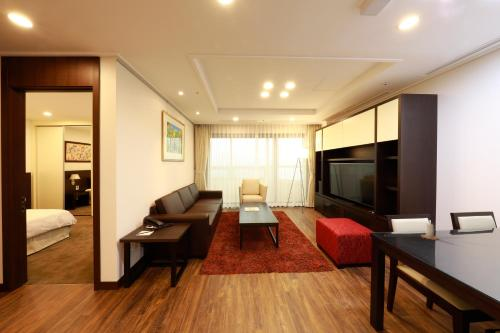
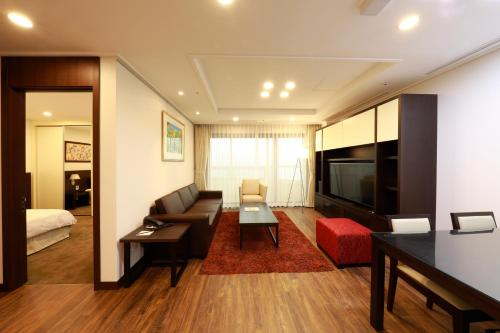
- candle (429, 227)
